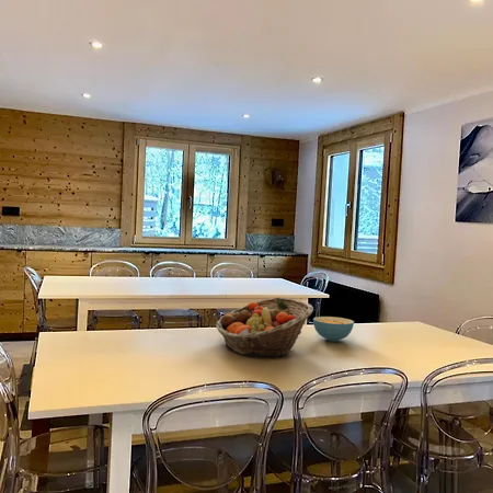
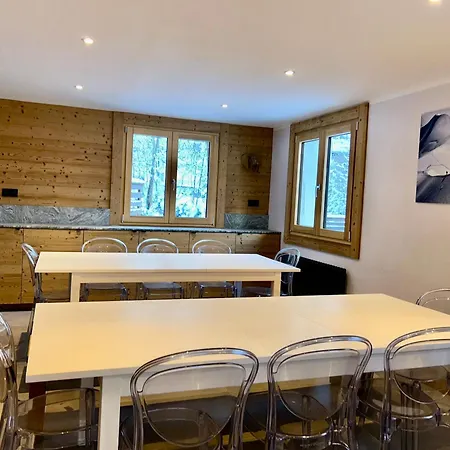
- fruit basket (263, 324)
- cereal bowl (333, 330)
